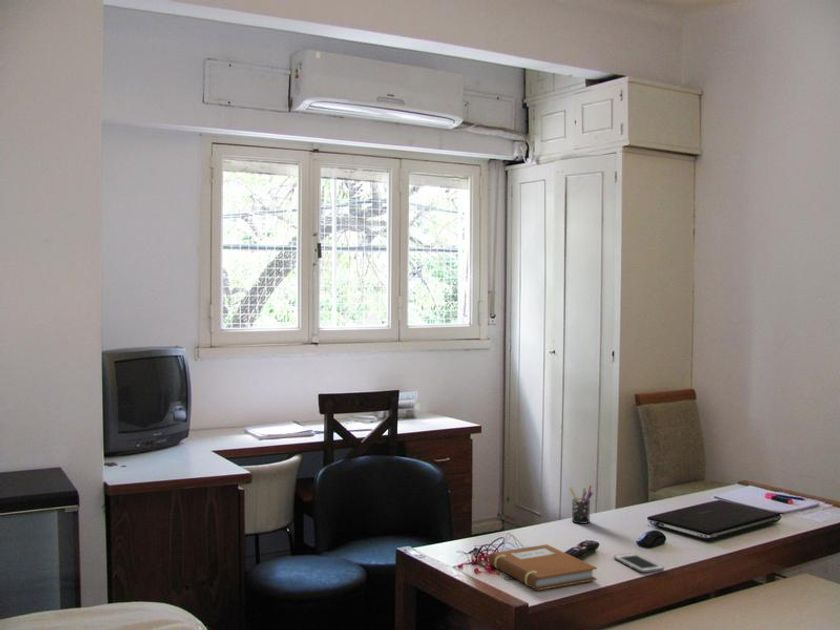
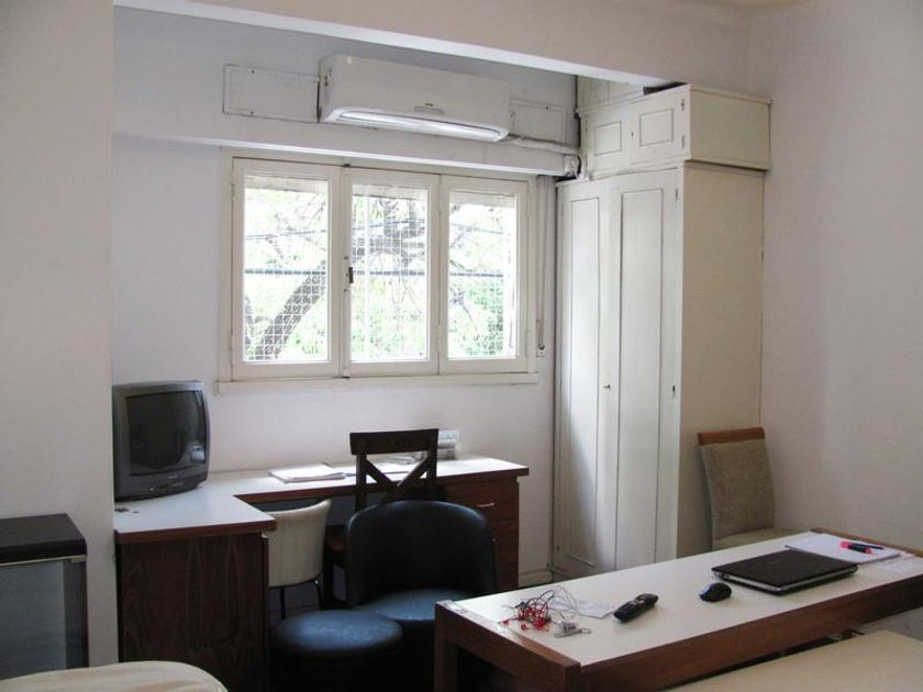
- cell phone (638, 563)
- pen holder (582, 502)
- notebook (539, 565)
